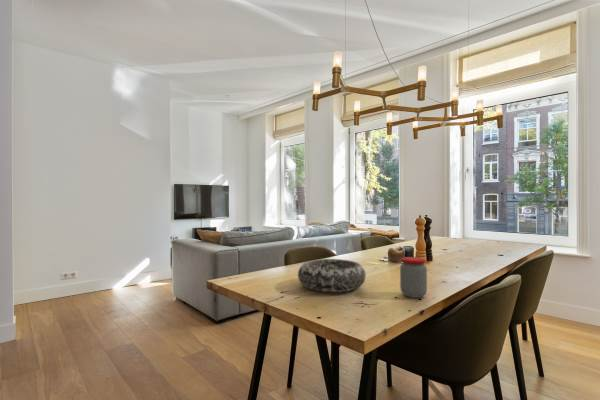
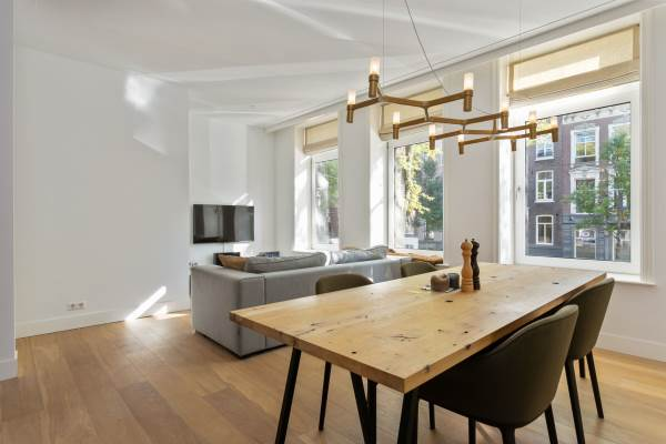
- jar (413, 276)
- decorative bowl (331, 274)
